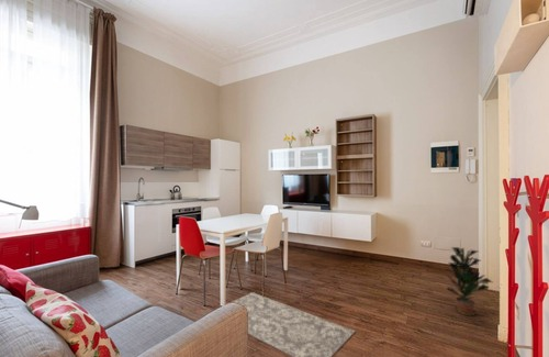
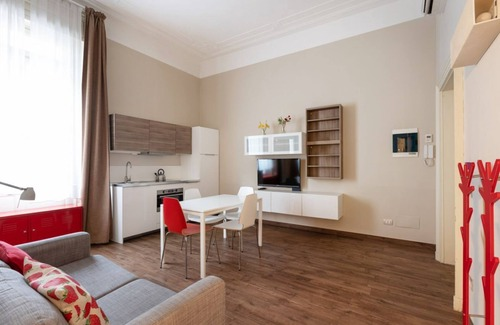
- rug (277, 321)
- potted plant (469, 281)
